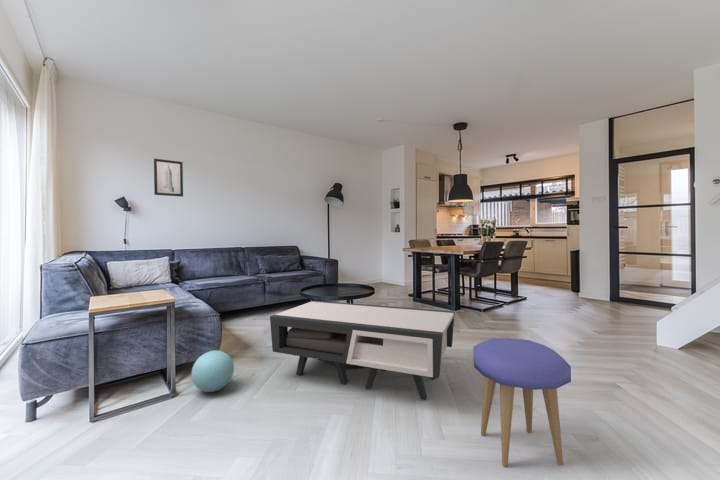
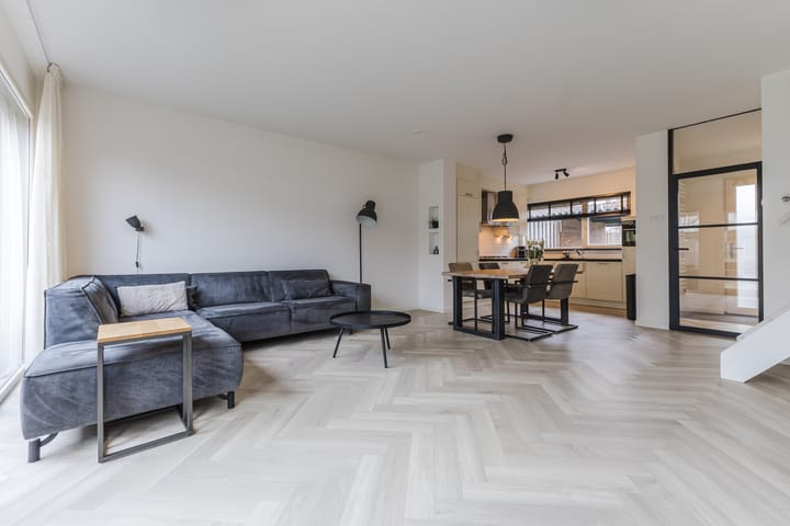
- wall art (168, 178)
- stool (513, 397)
- coffee table (364, 344)
- ball (213, 370)
